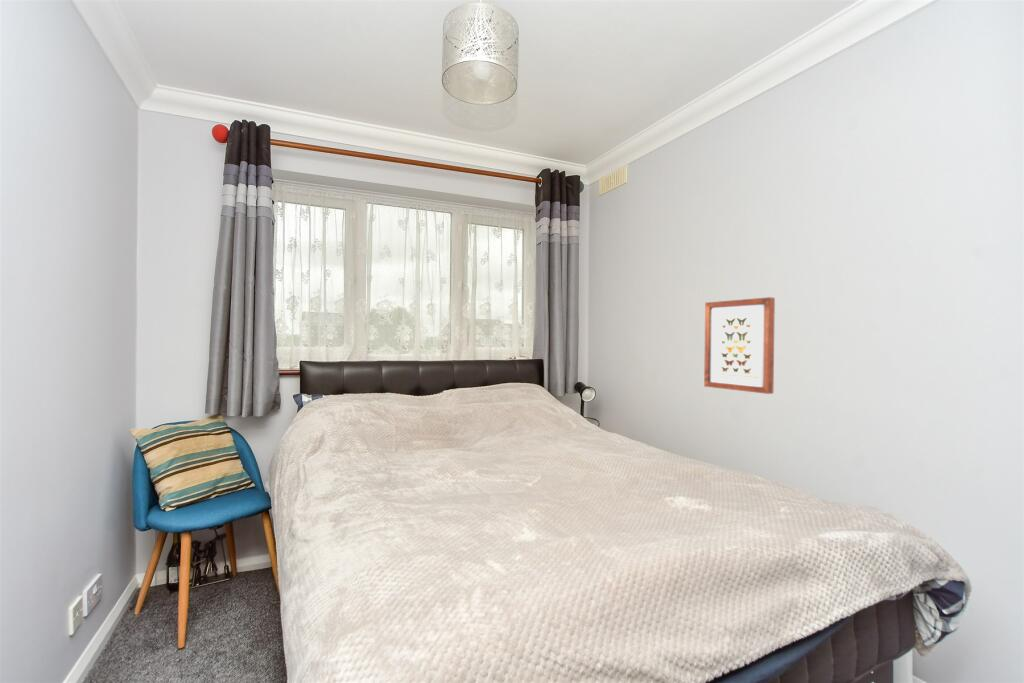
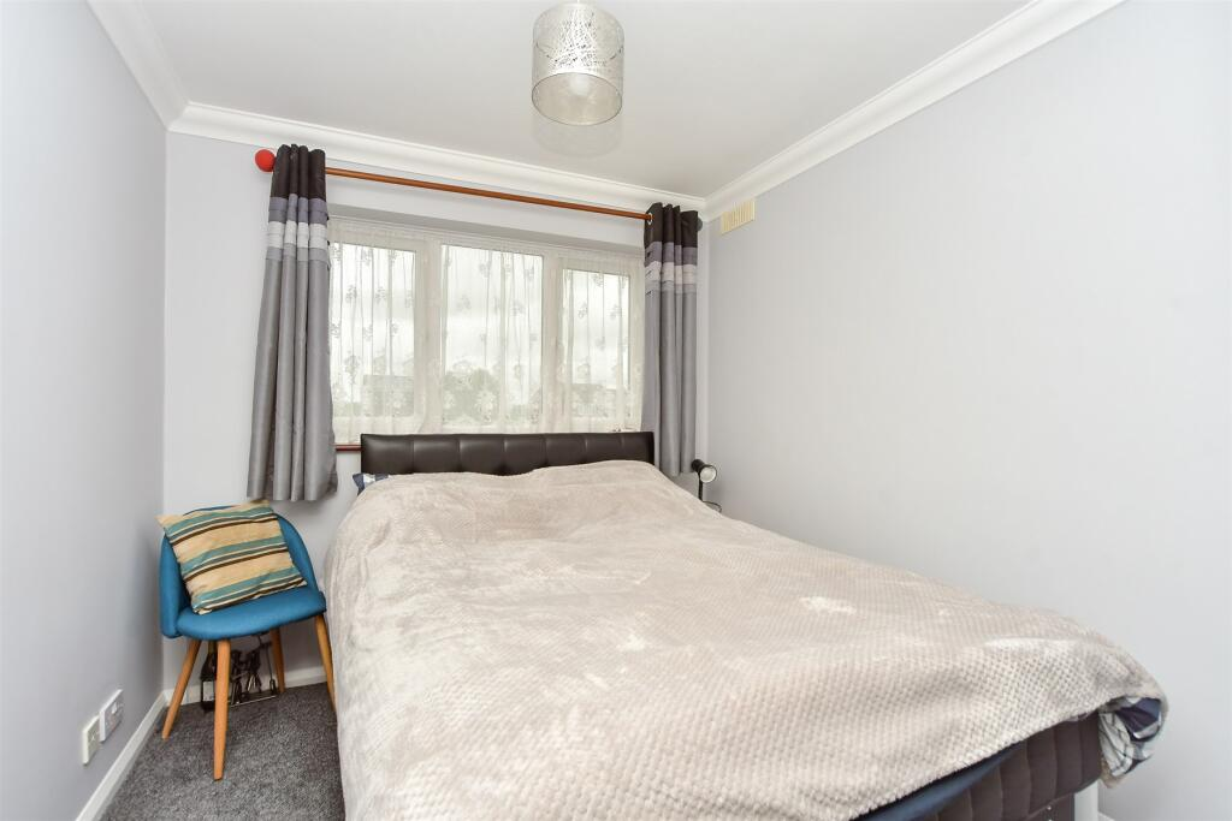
- wall art (737, 345)
